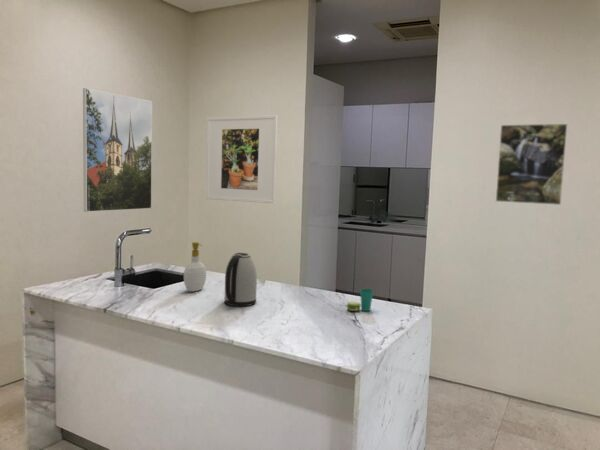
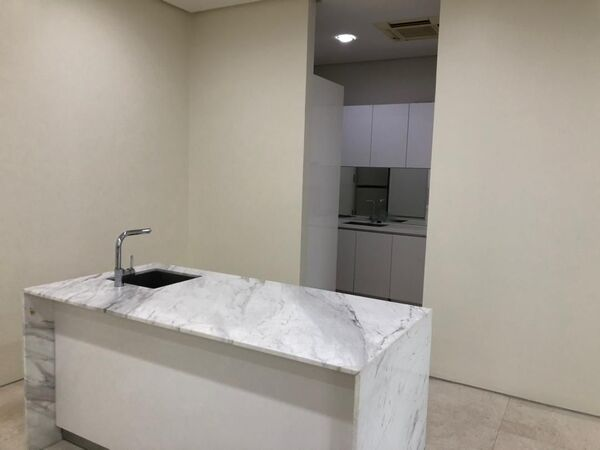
- kettle (238, 278)
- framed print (530, 164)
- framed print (120, 153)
- cup (361, 300)
- soap bottle (195, 266)
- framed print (240, 159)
